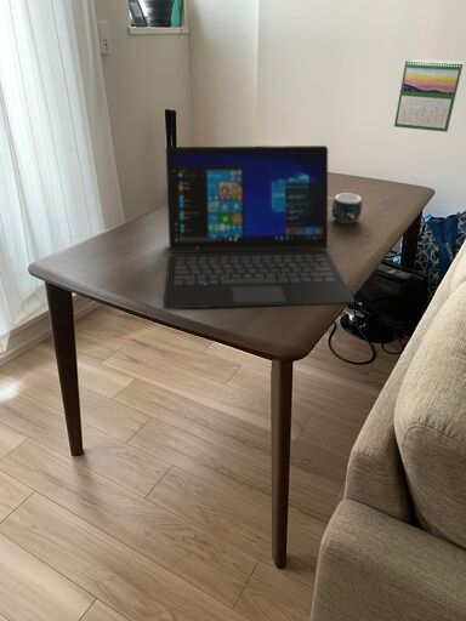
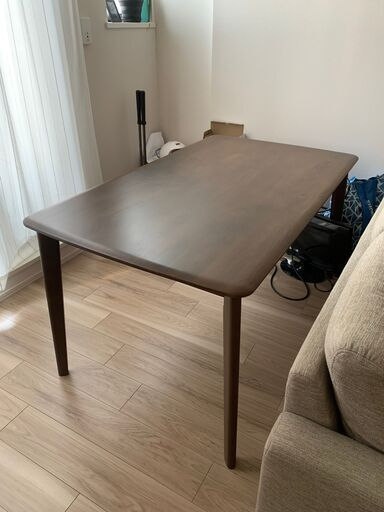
- mug (341, 207)
- calendar (426, 95)
- laptop (252, 218)
